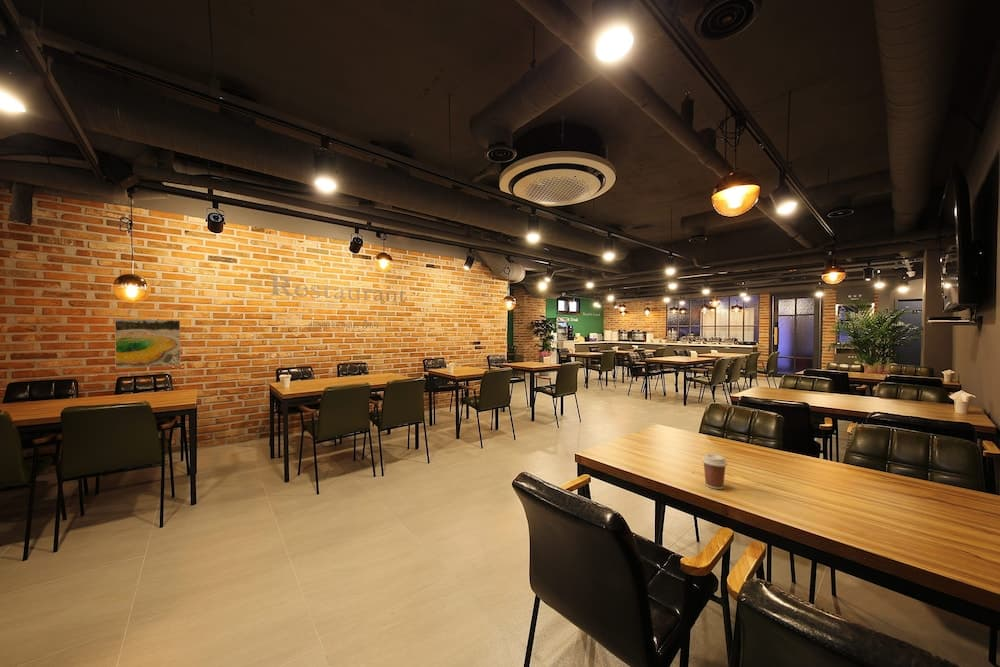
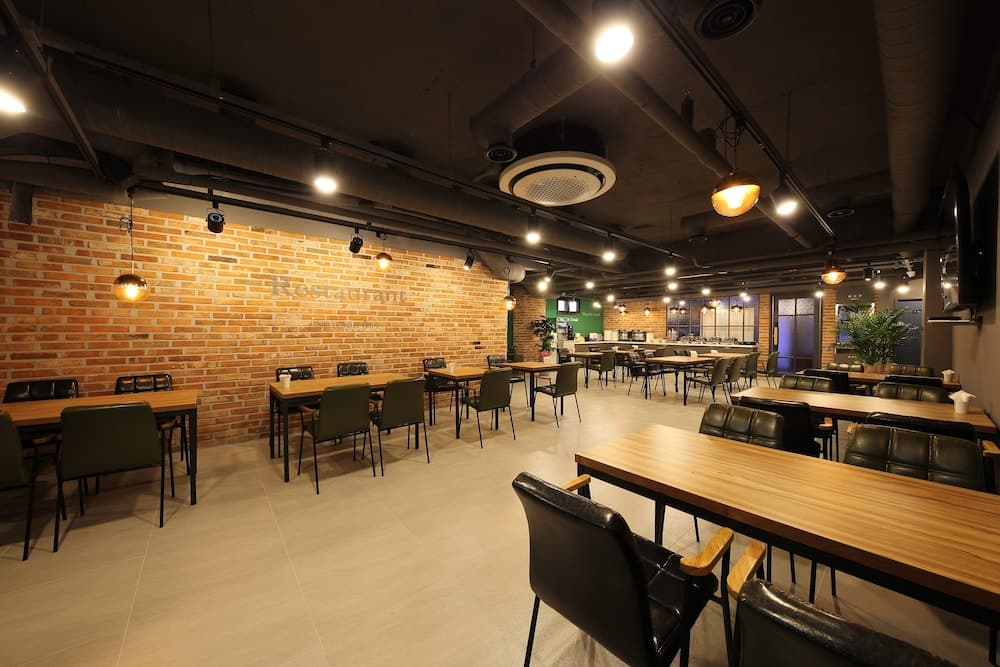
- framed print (149, 343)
- coffee cup (714, 471)
